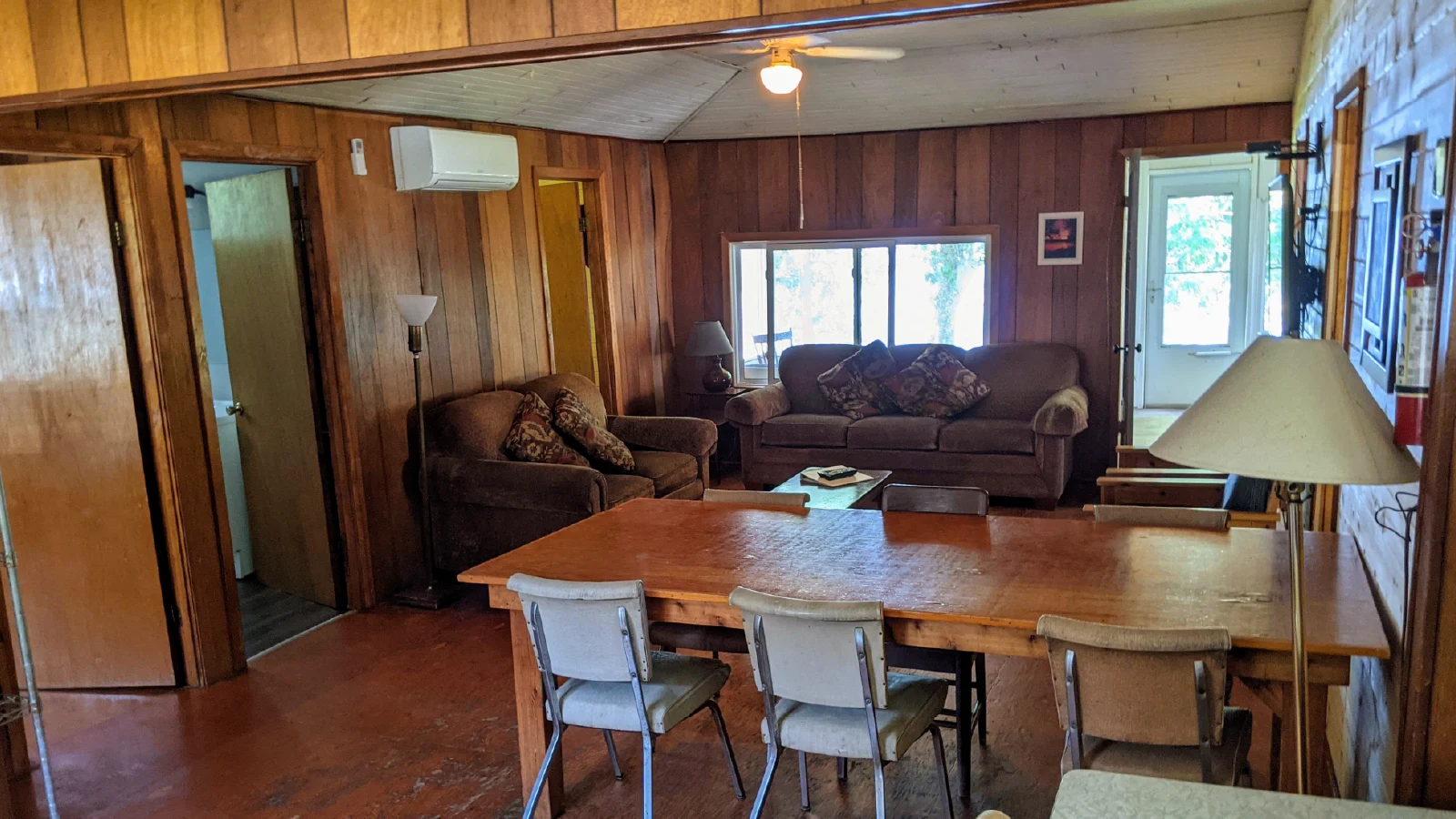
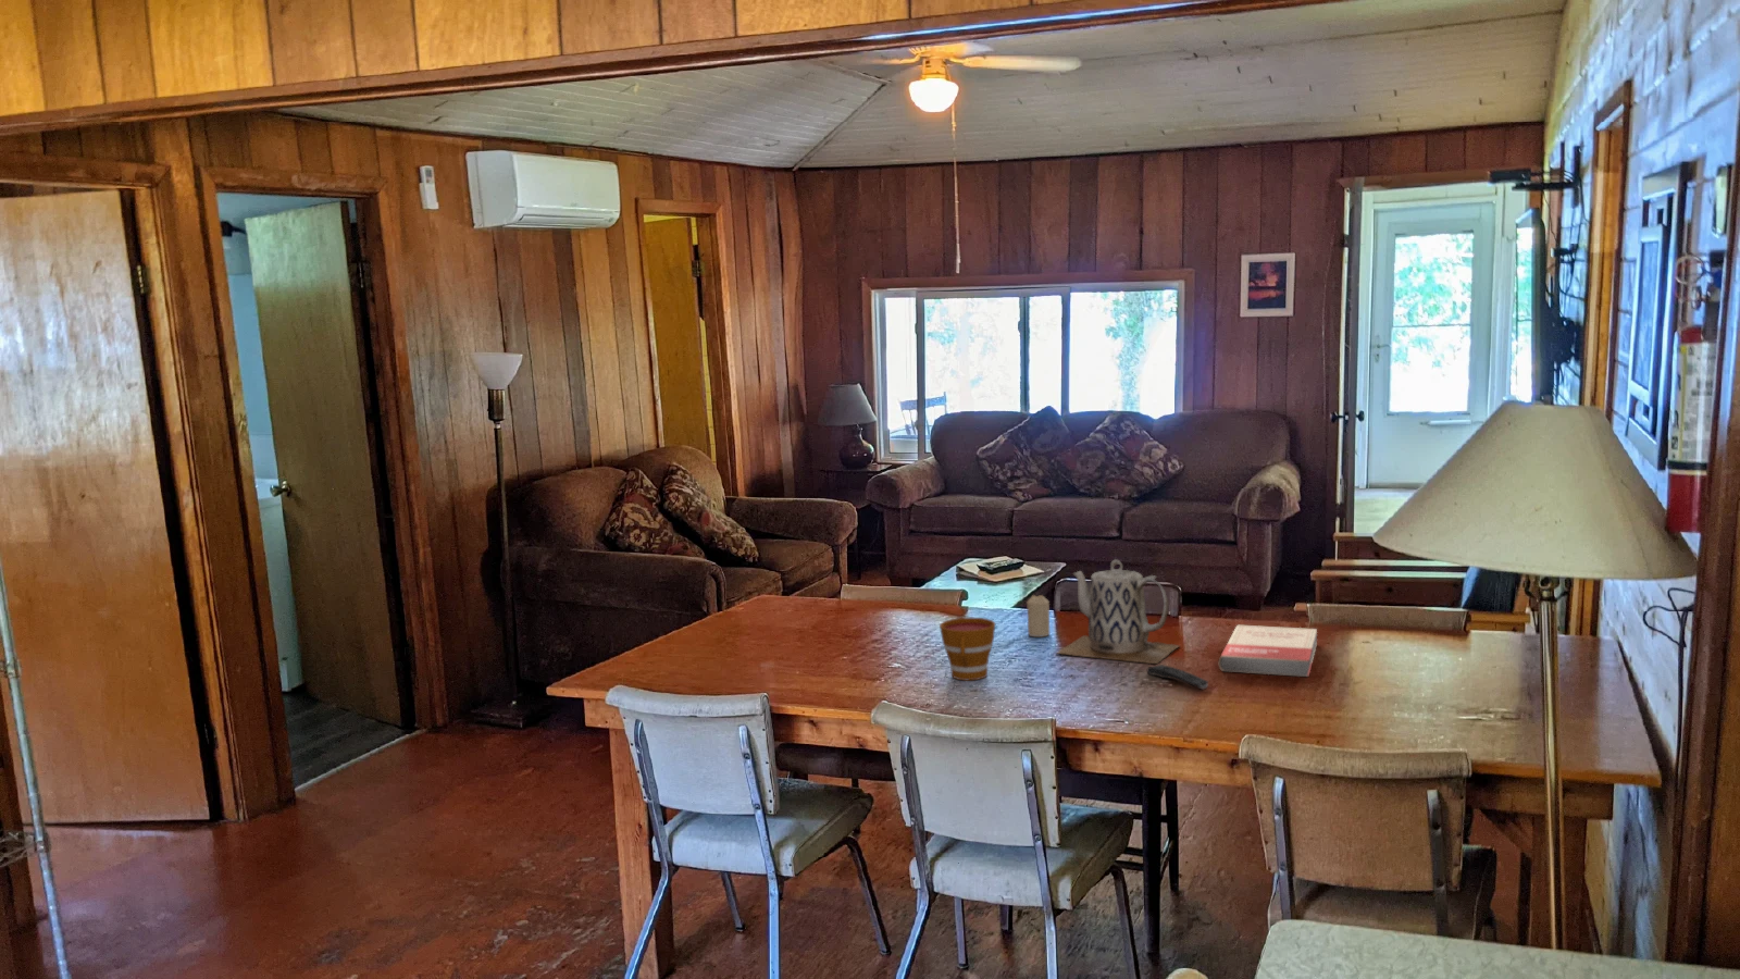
+ cup (968, 650)
+ candle (1037, 614)
+ remote control (1178, 675)
+ book (1269, 648)
+ teapot (1117, 605)
